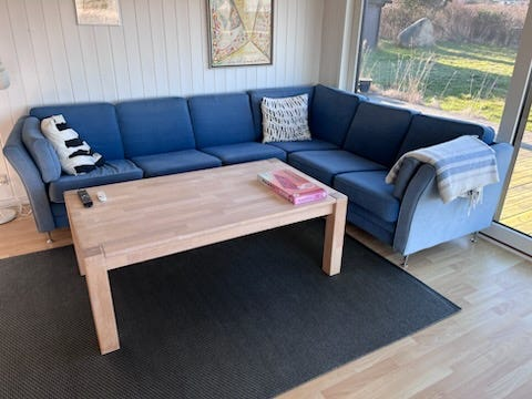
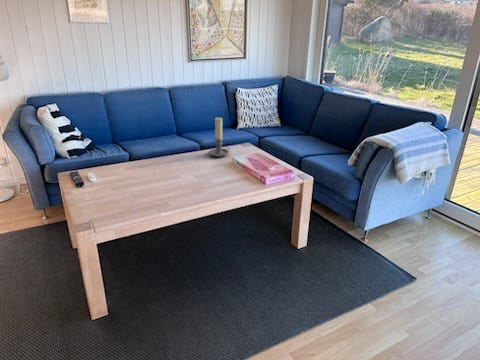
+ candle holder (220, 136)
